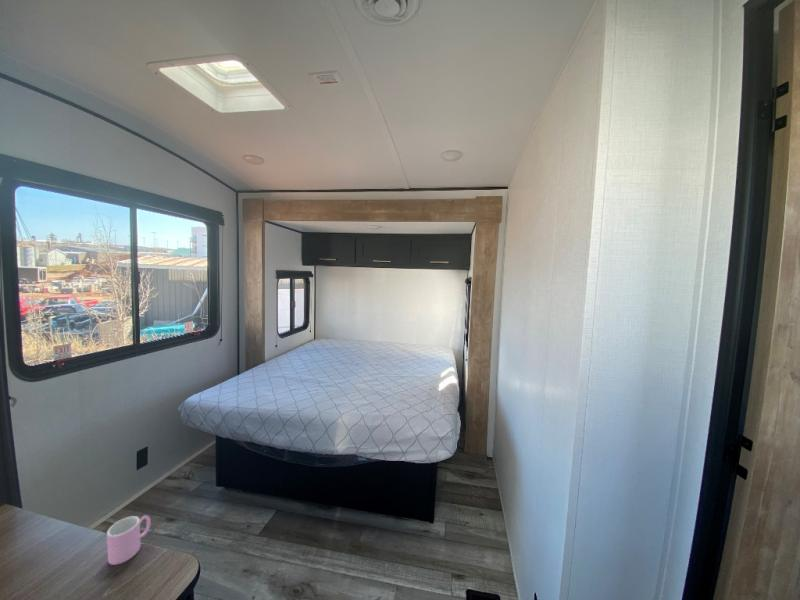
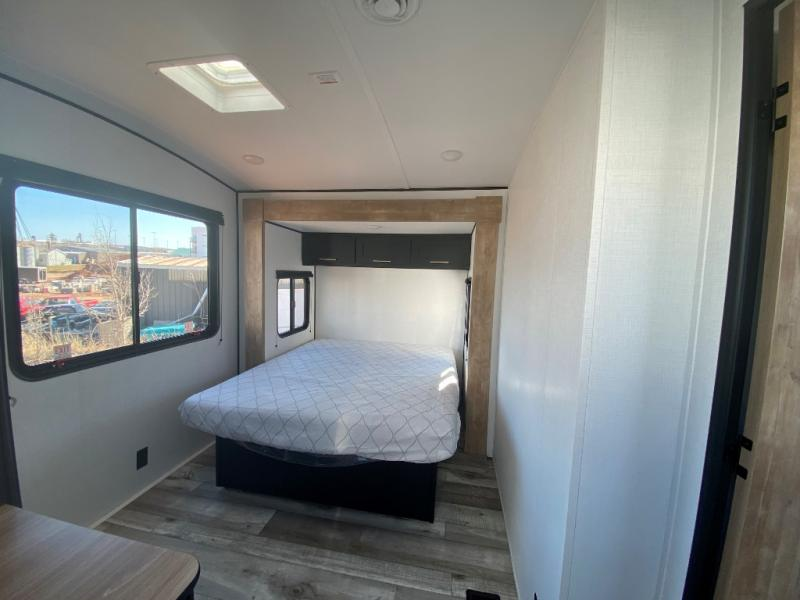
- cup (131, 535)
